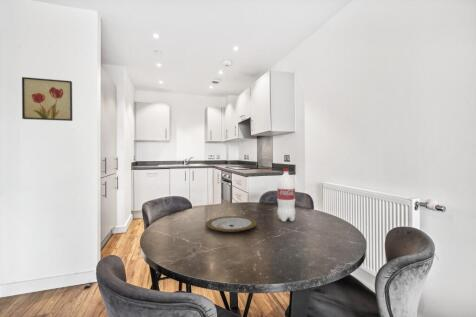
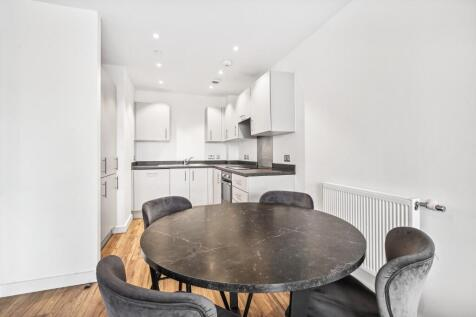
- wall art (48, 99)
- bottle (286, 194)
- plate (231, 224)
